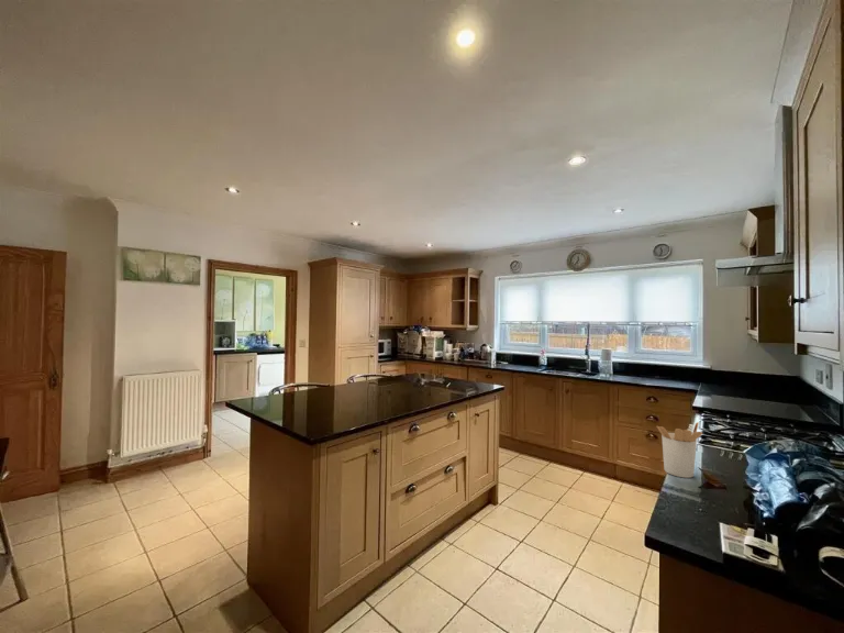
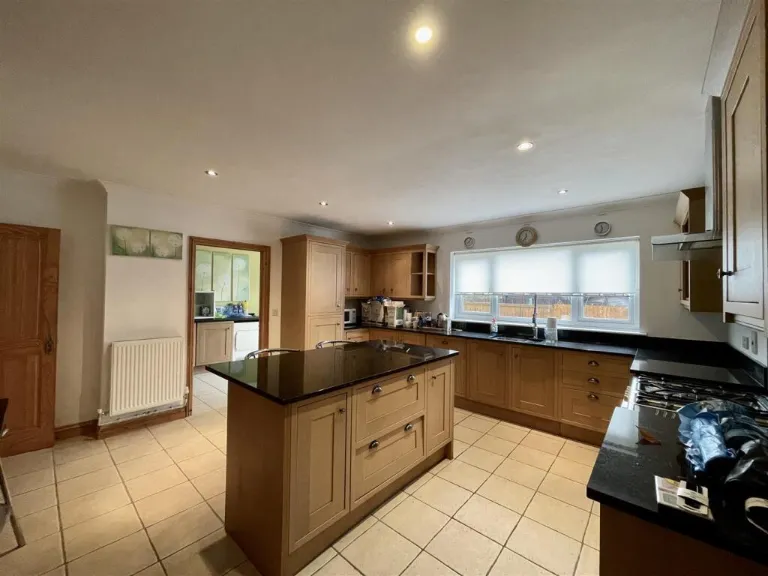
- utensil holder (681, 448)
